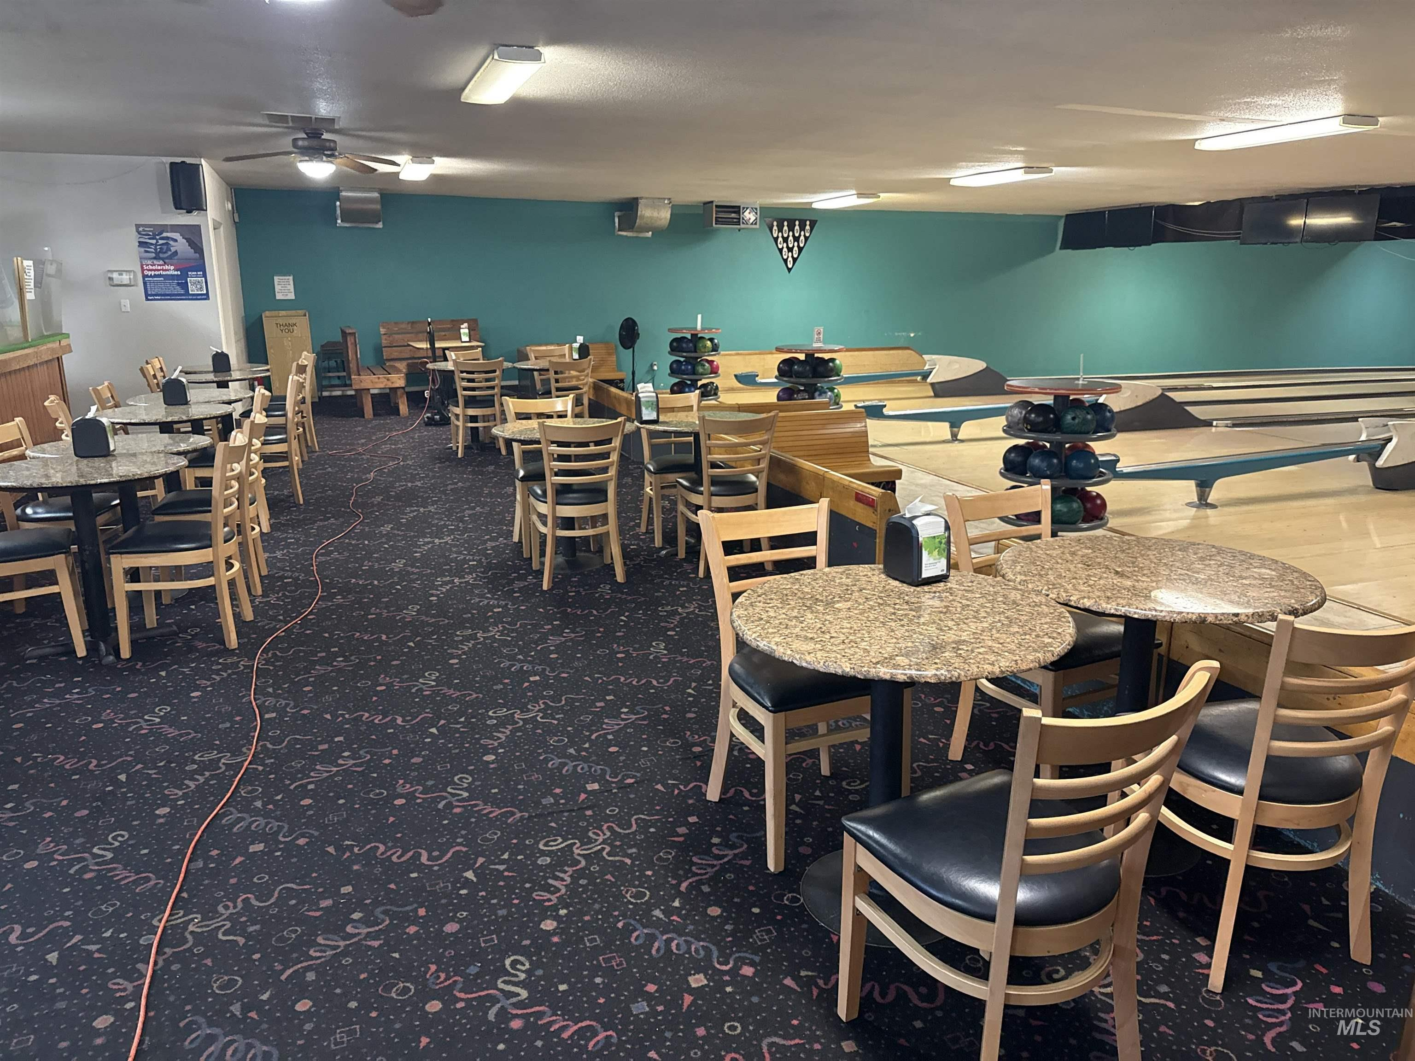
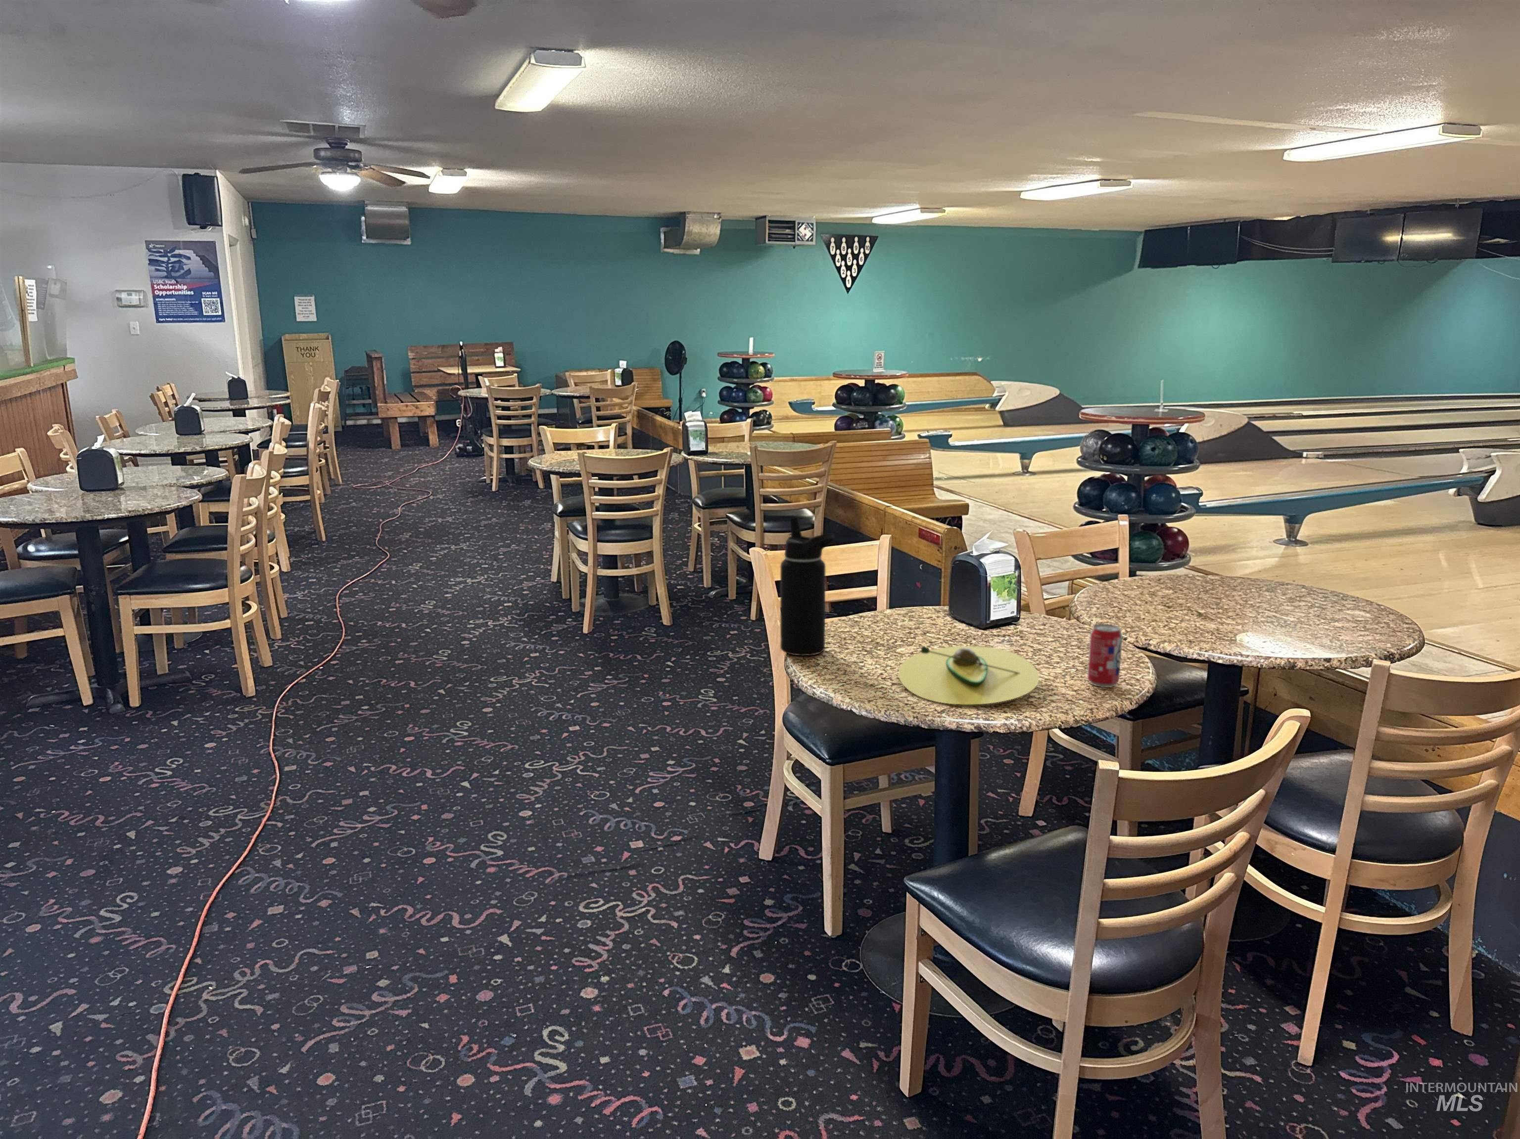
+ beverage can (1105, 654)
+ avocado (968, 664)
+ water bottle (807, 586)
